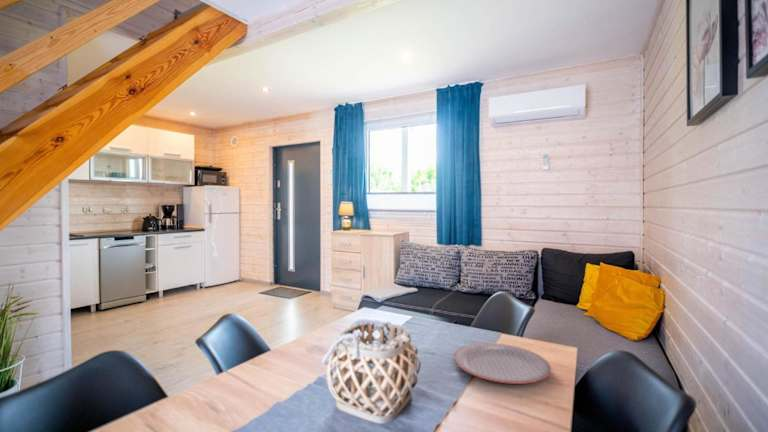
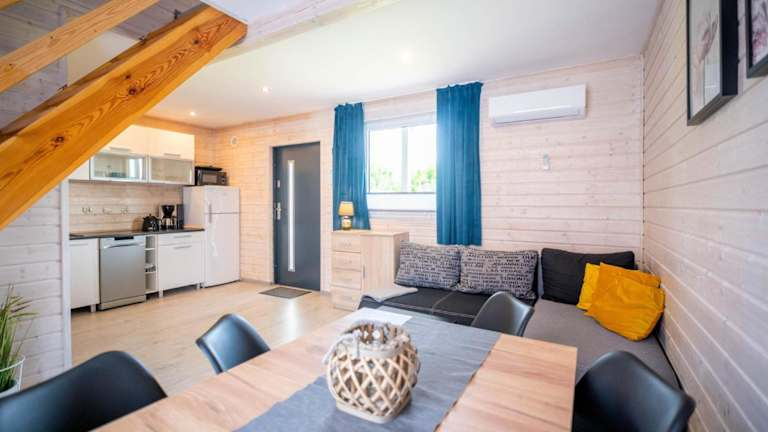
- plate (500, 363)
